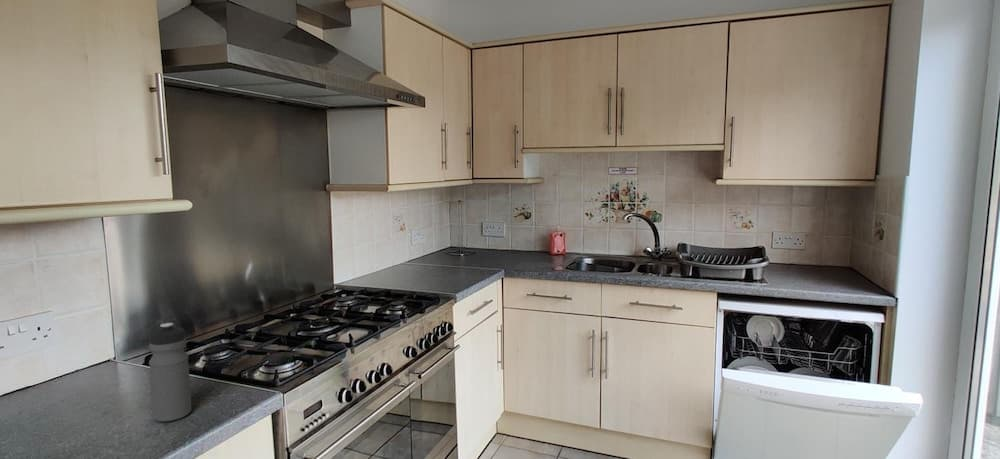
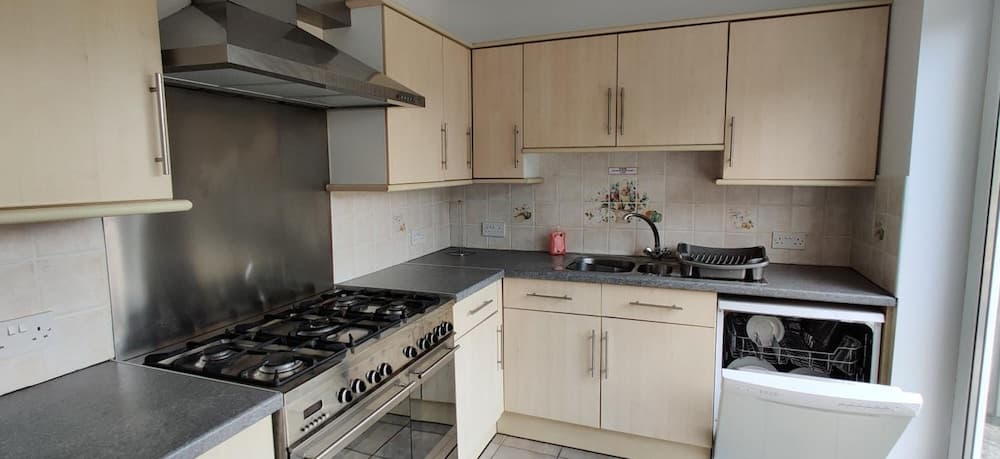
- water bottle (169, 369)
